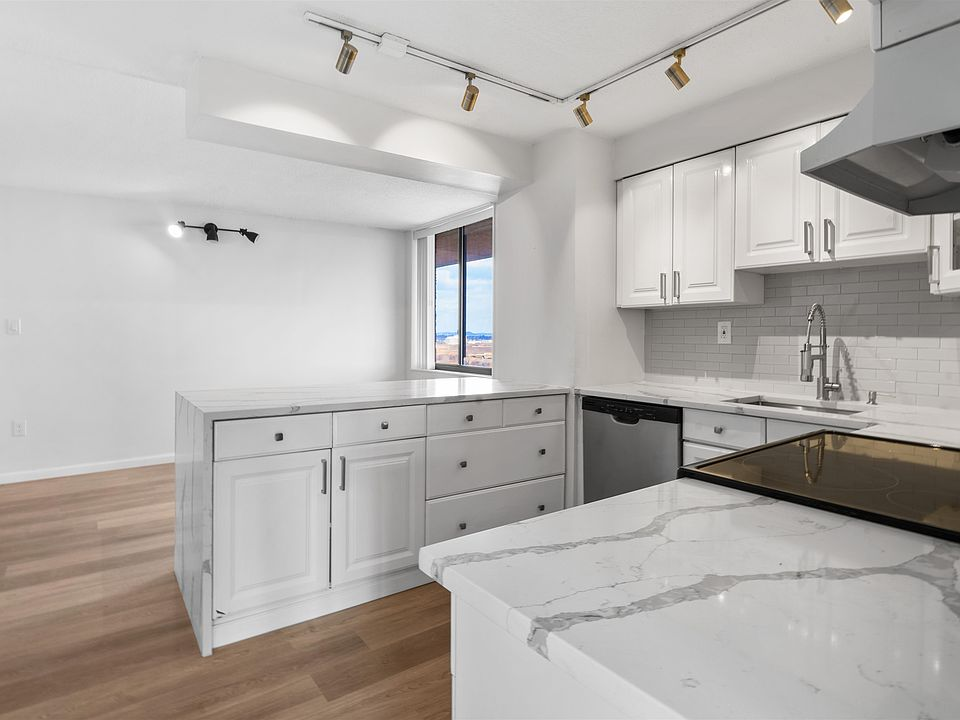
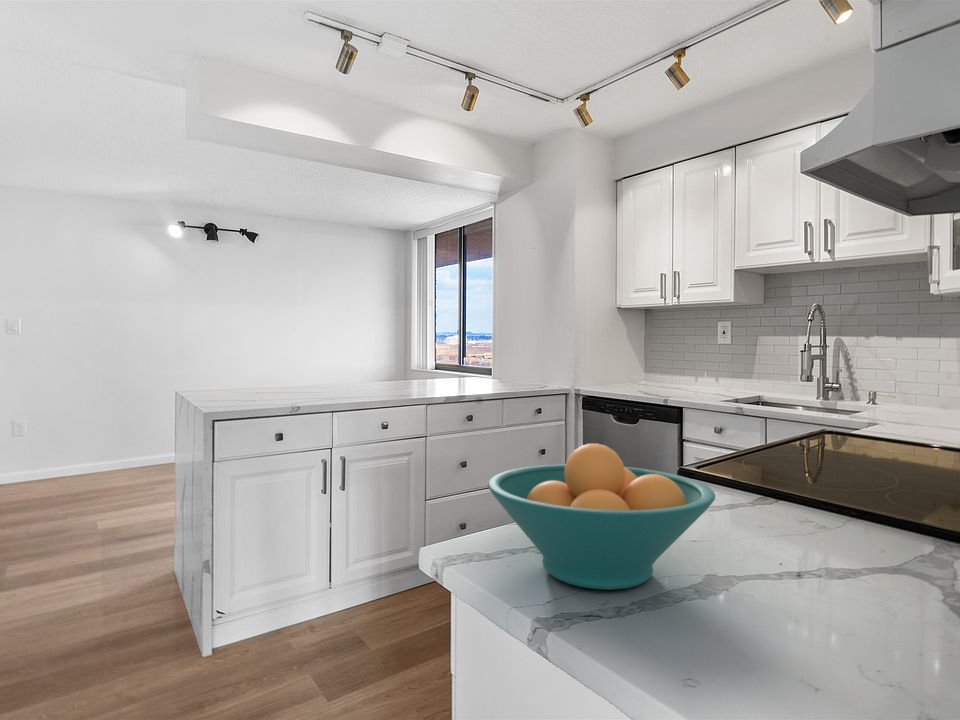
+ fruit bowl (596, 507)
